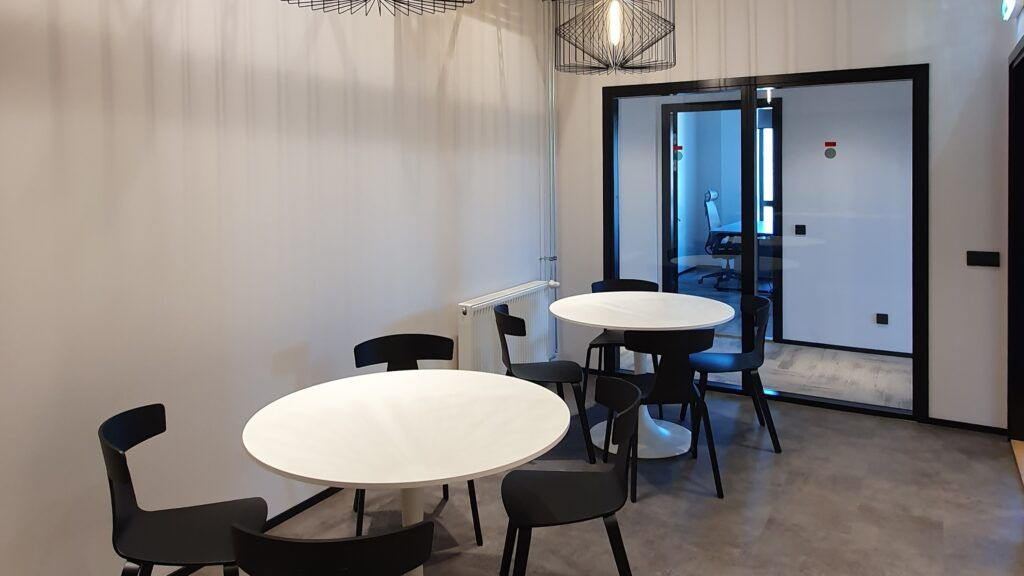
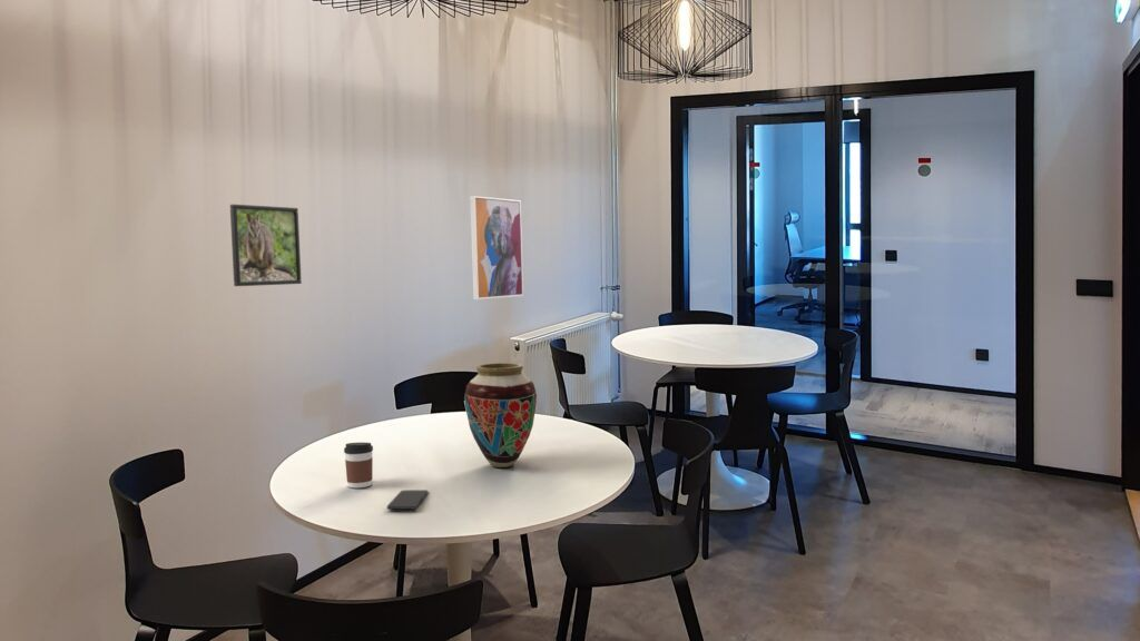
+ wall art (498, 248)
+ vase (501, 415)
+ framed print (266, 245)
+ coffee cup (358, 463)
+ smartphone (407, 499)
